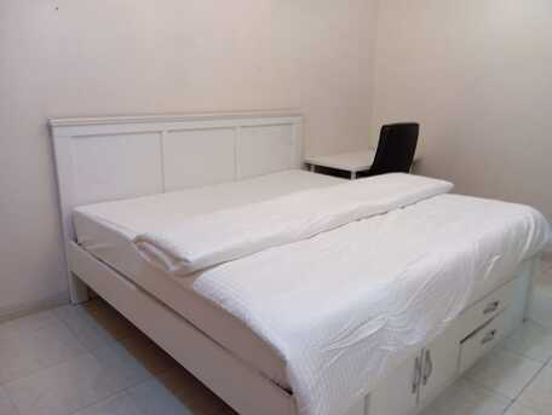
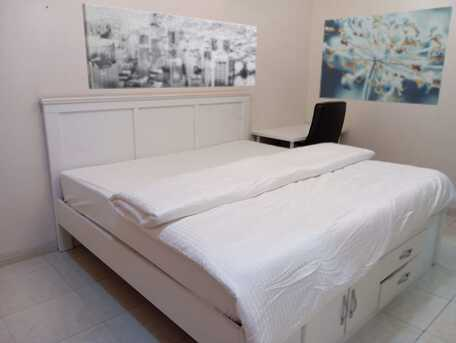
+ wall art (376, 58)
+ wall art (185, 53)
